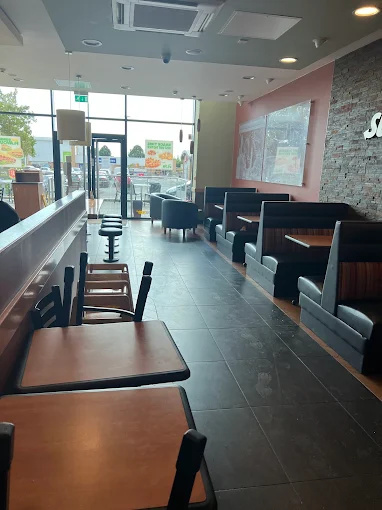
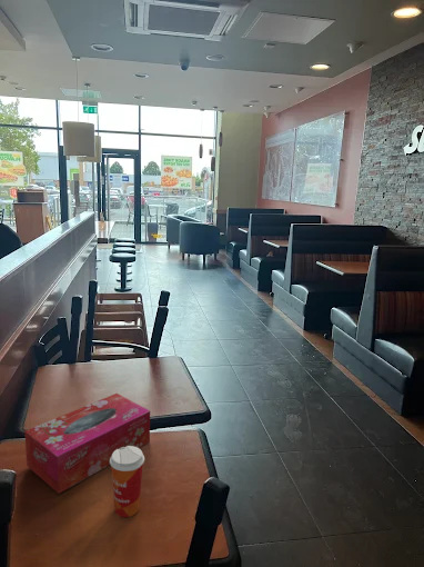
+ paper cup (127, 481)
+ tissue box (91, 437)
